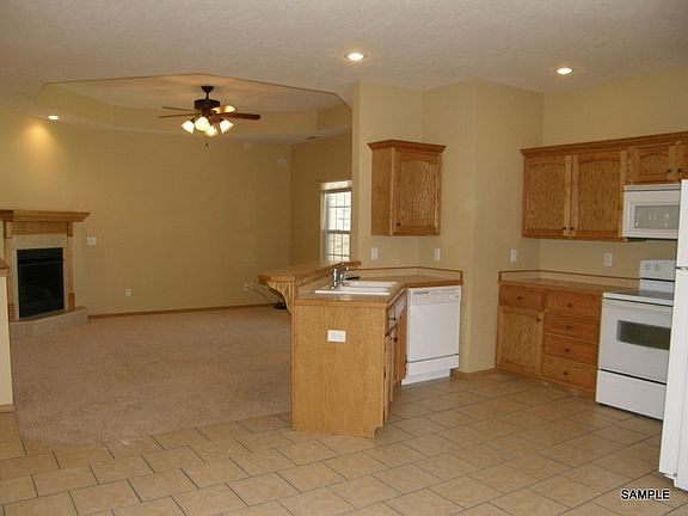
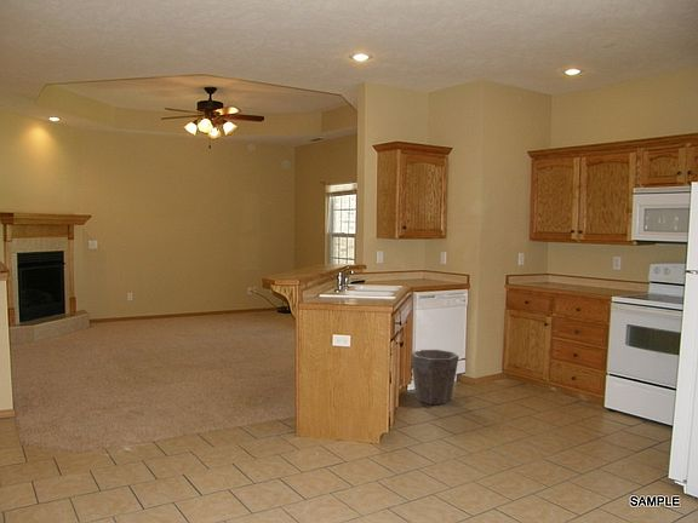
+ waste bin (434, 377)
